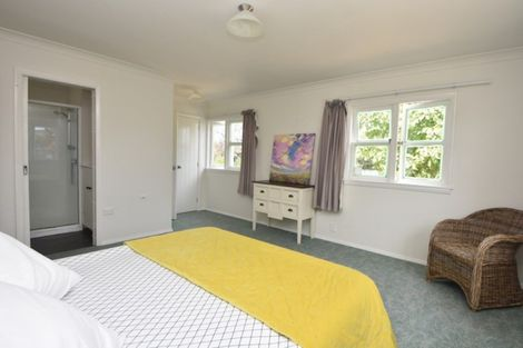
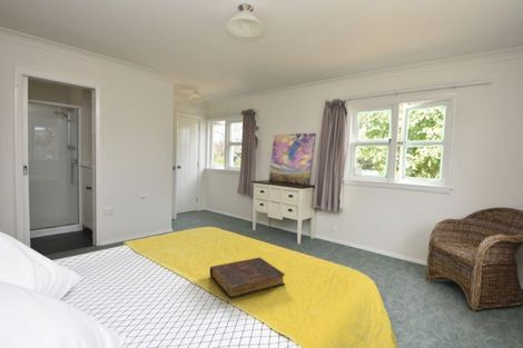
+ book (246, 275)
